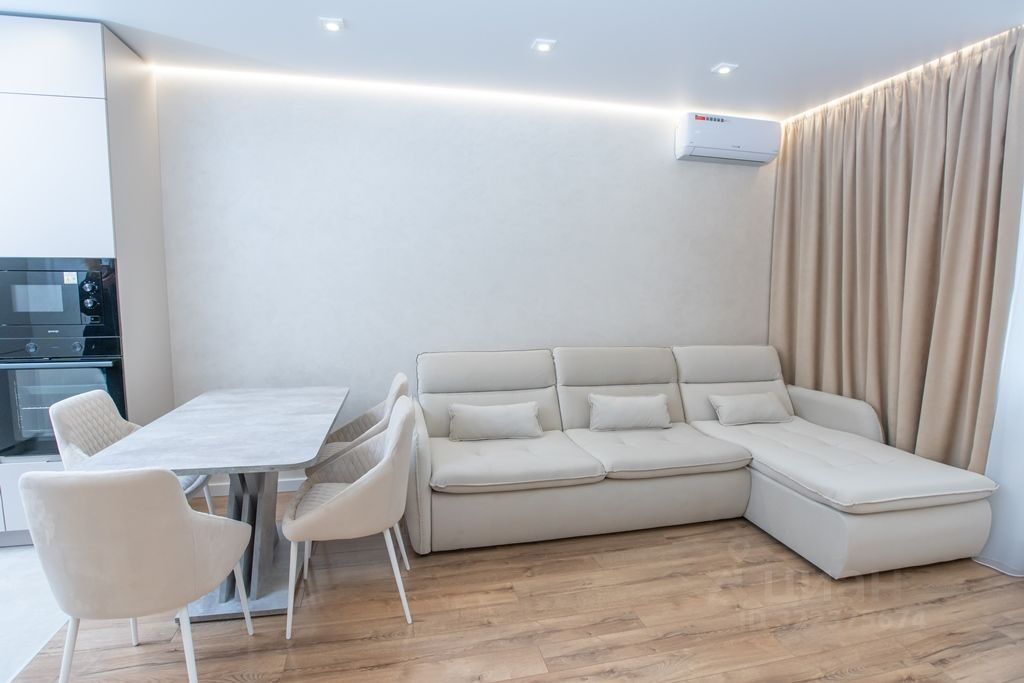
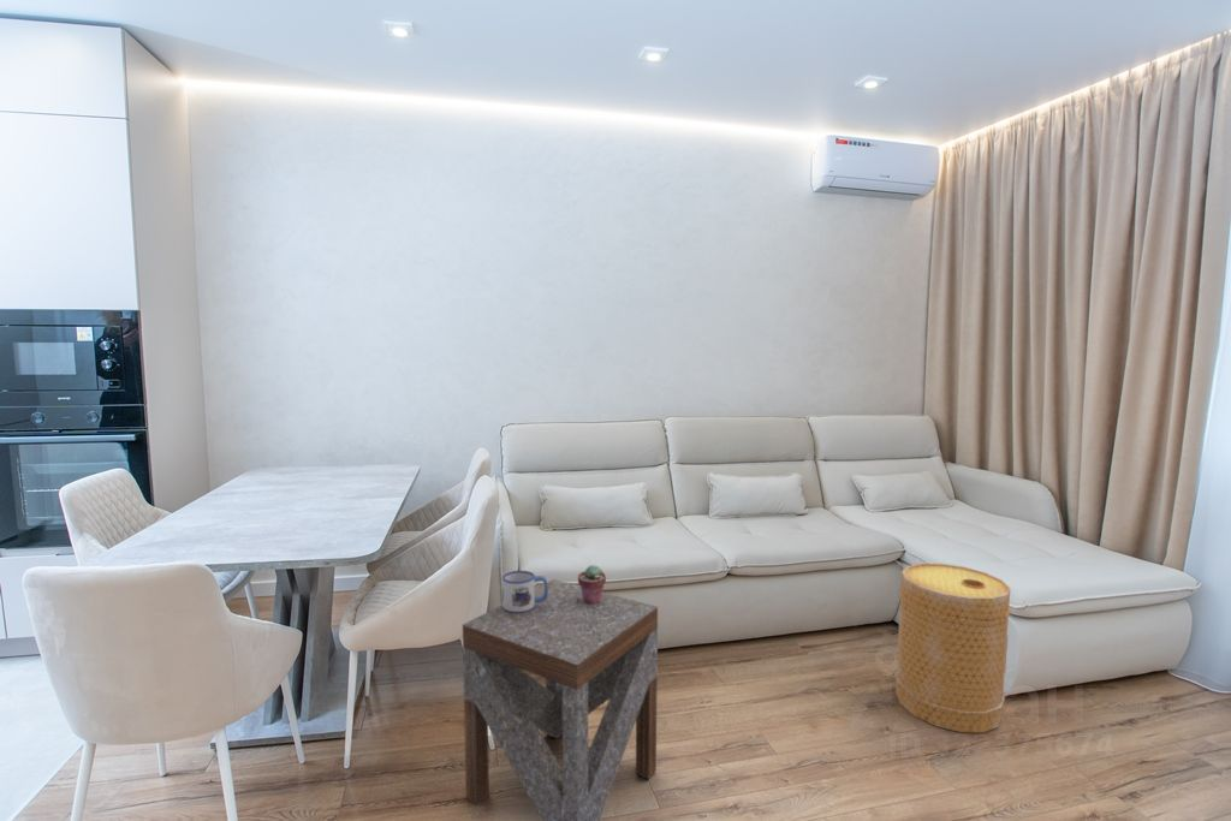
+ side table (564, 701)
+ basket (950, 642)
+ mug (525, 590)
+ potted succulent (591, 582)
